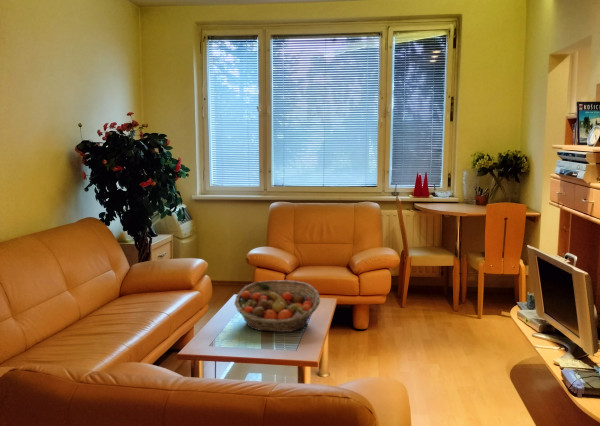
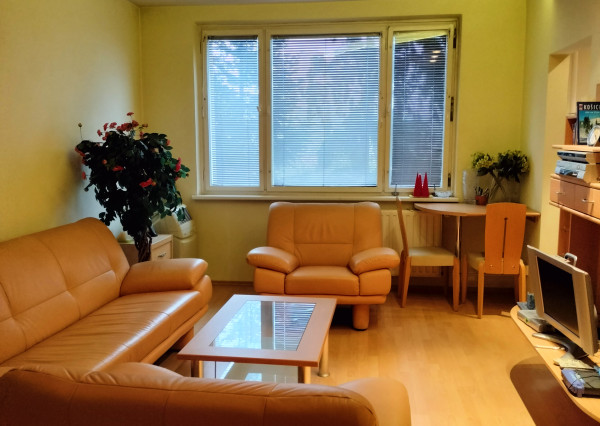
- fruit basket (277, 305)
